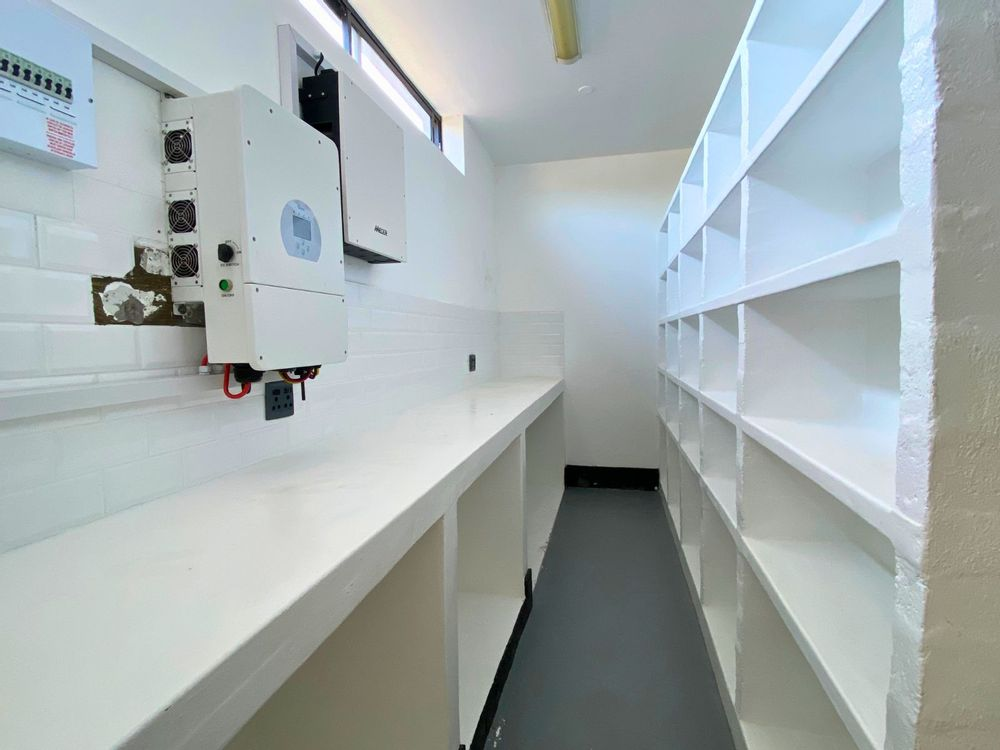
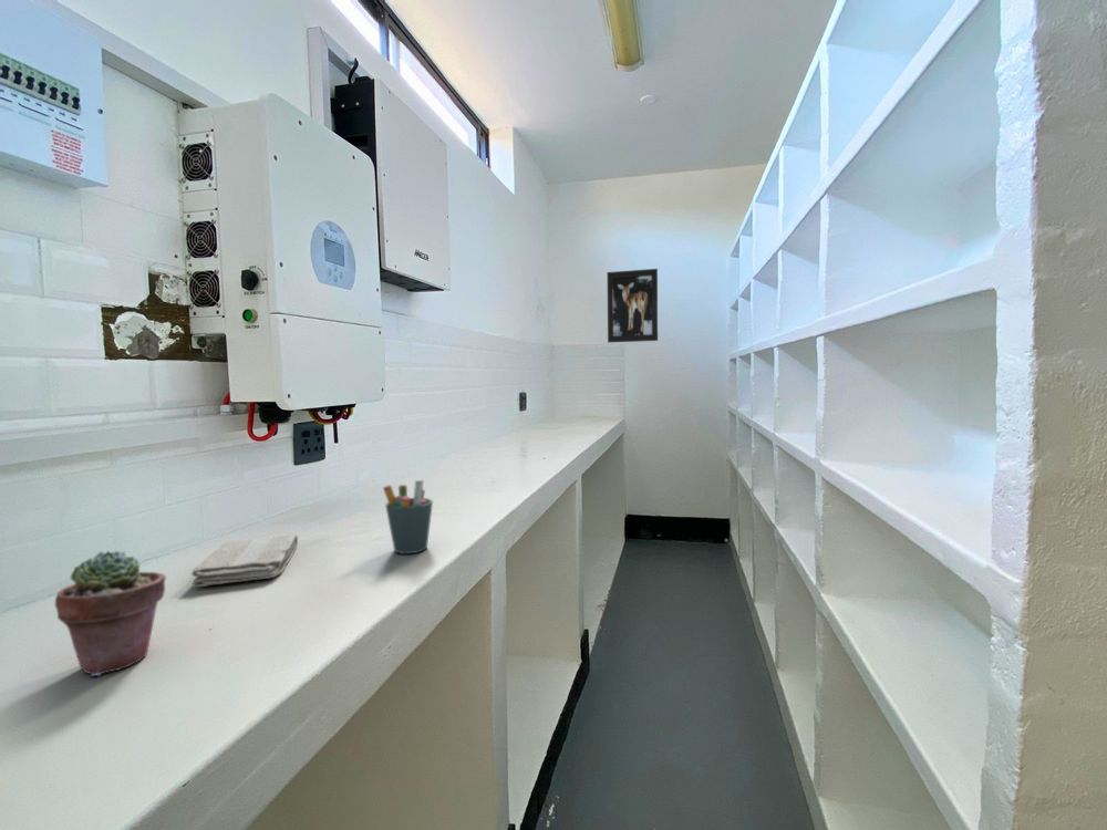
+ washcloth (250, 556)
+ potted succulent (113, 605)
+ pen holder (408, 512)
+ wall art (632, 305)
